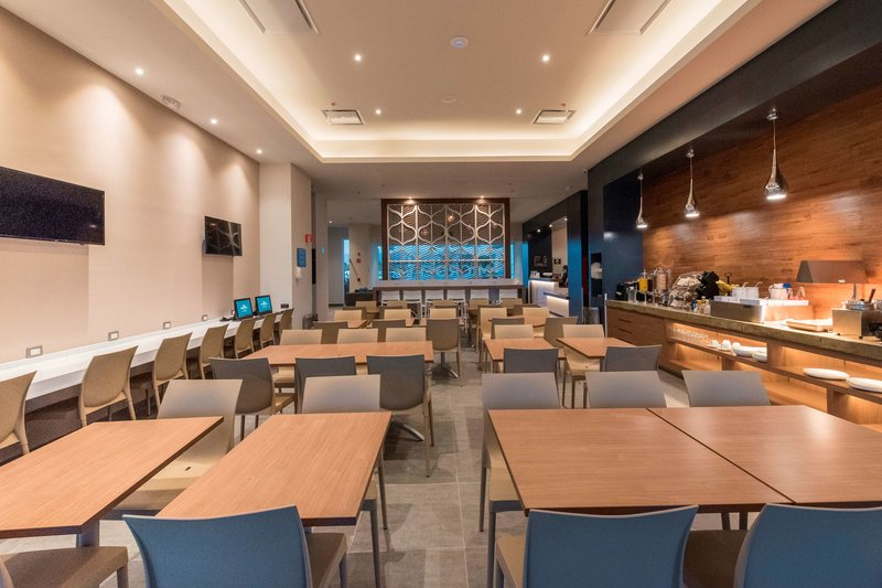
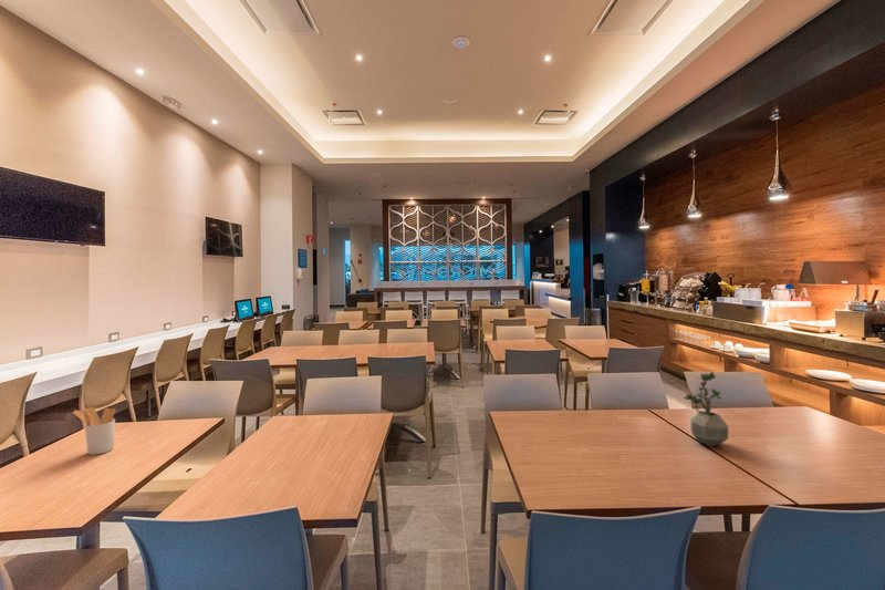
+ utensil holder (95, 428)
+ potted plant (705, 407)
